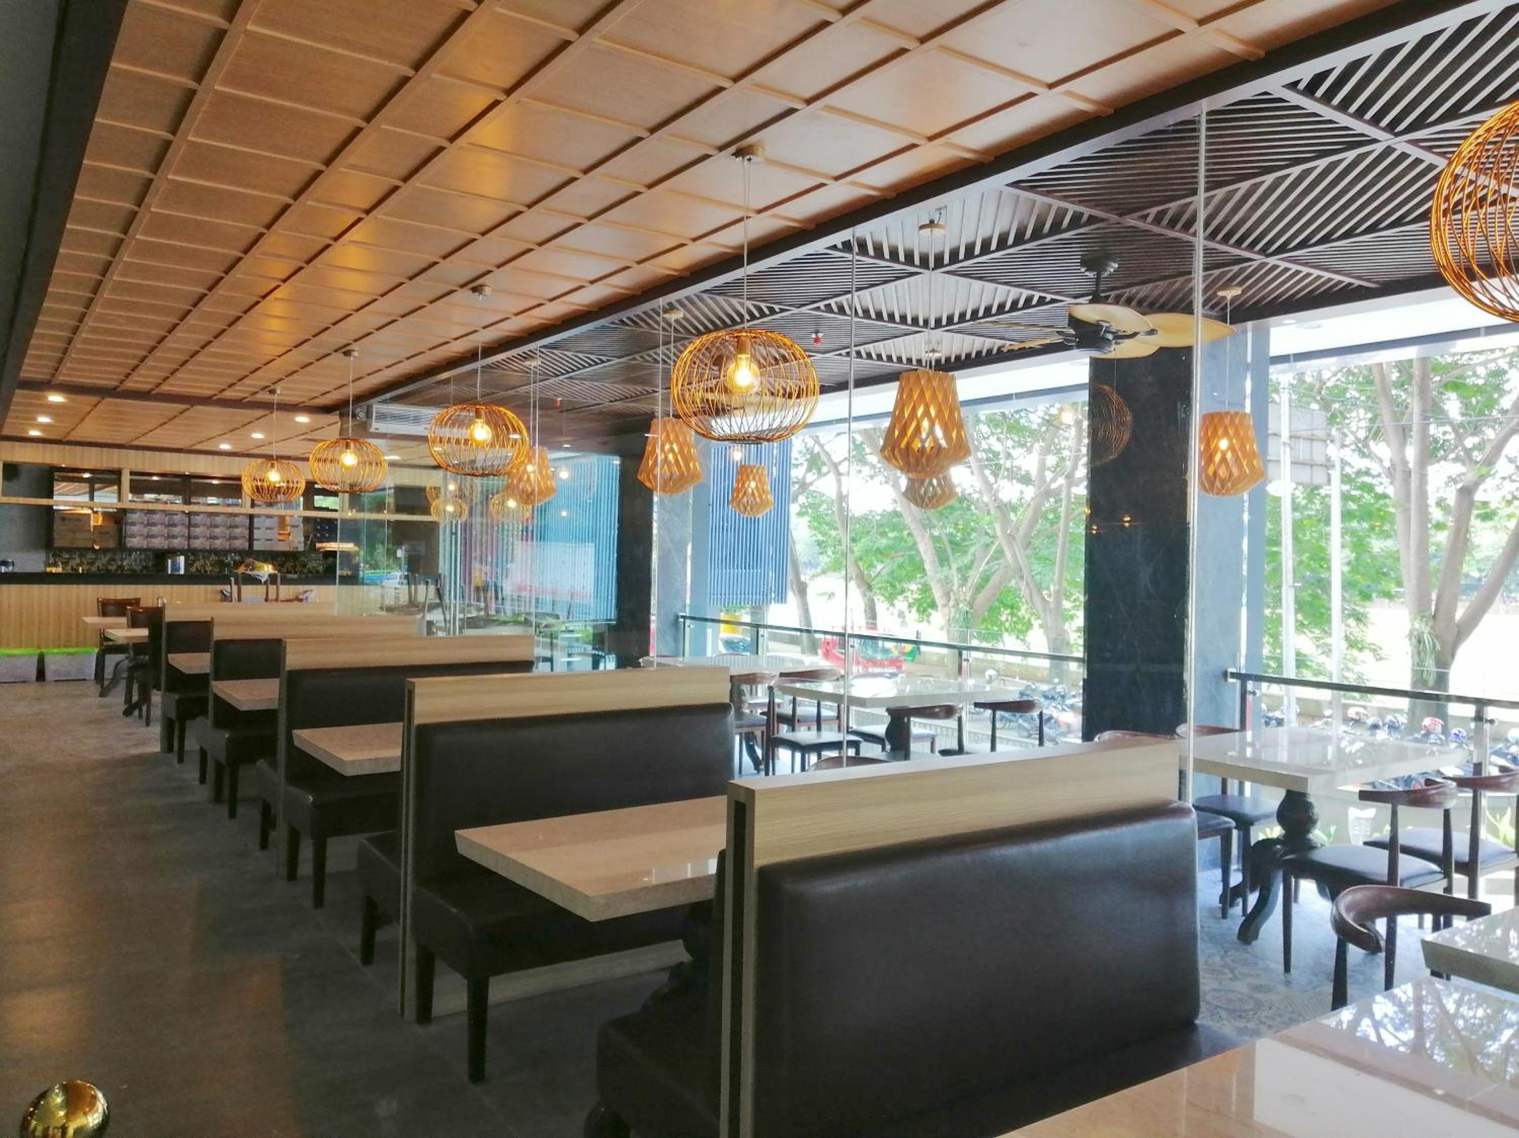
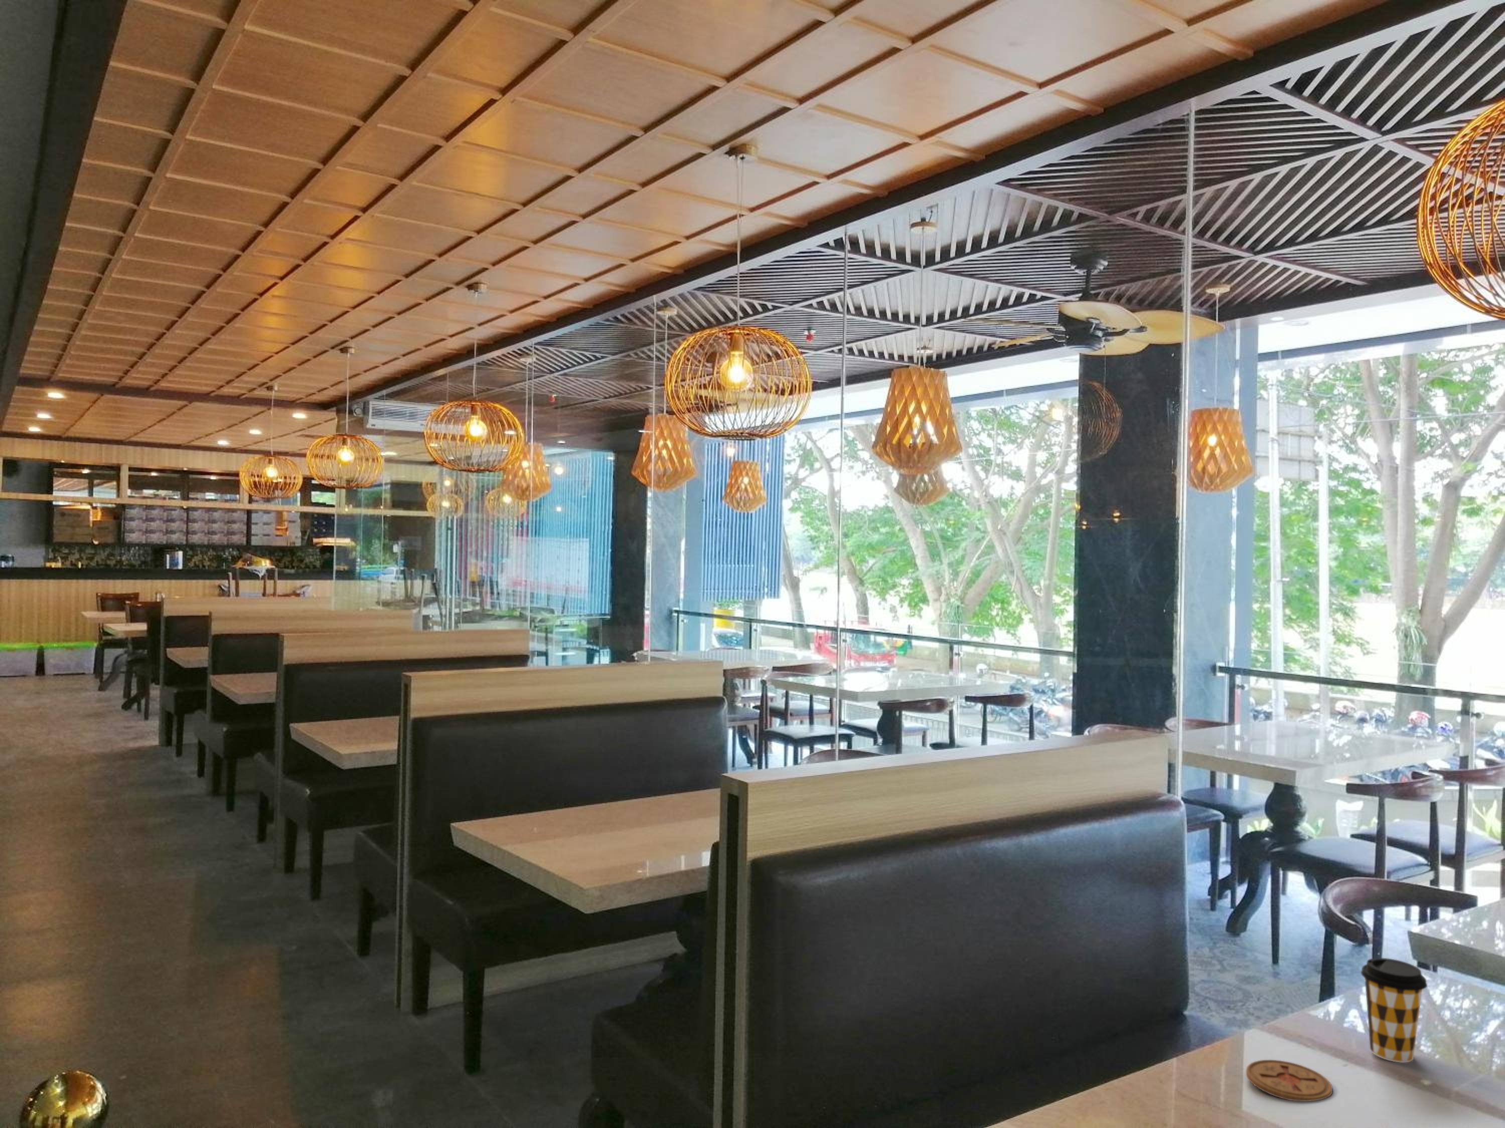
+ coaster (1288, 1081)
+ coffee cup (1392, 1011)
